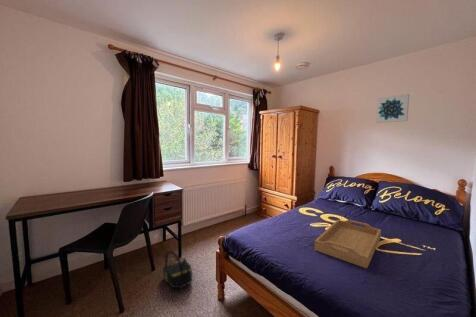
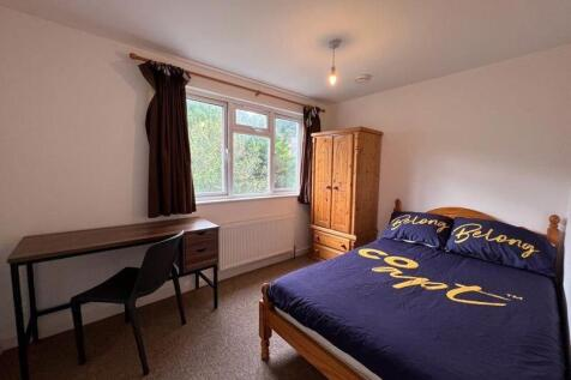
- wall art (391, 109)
- serving tray (349, 237)
- backpack (180, 269)
